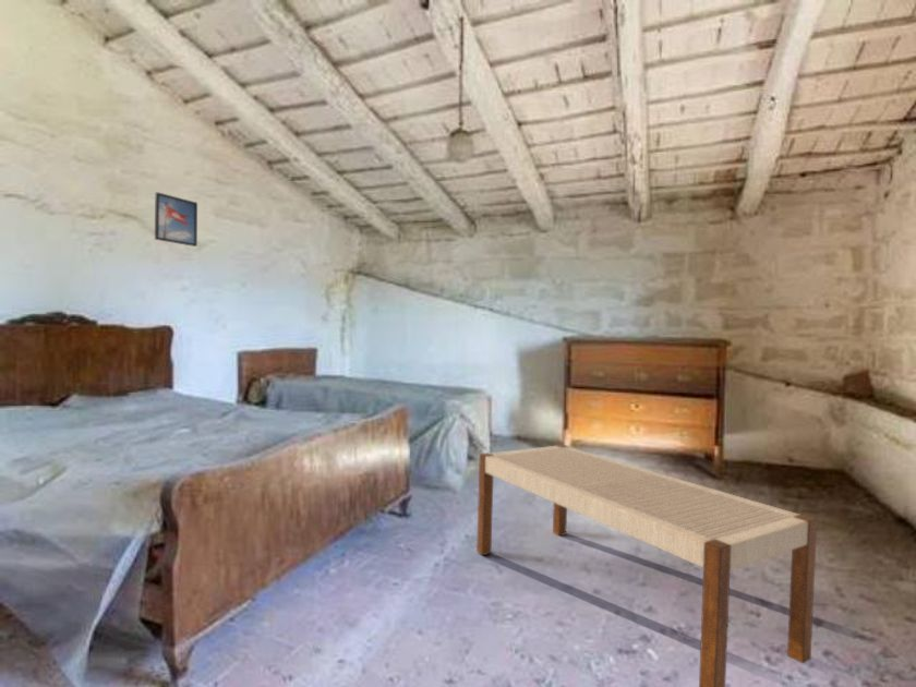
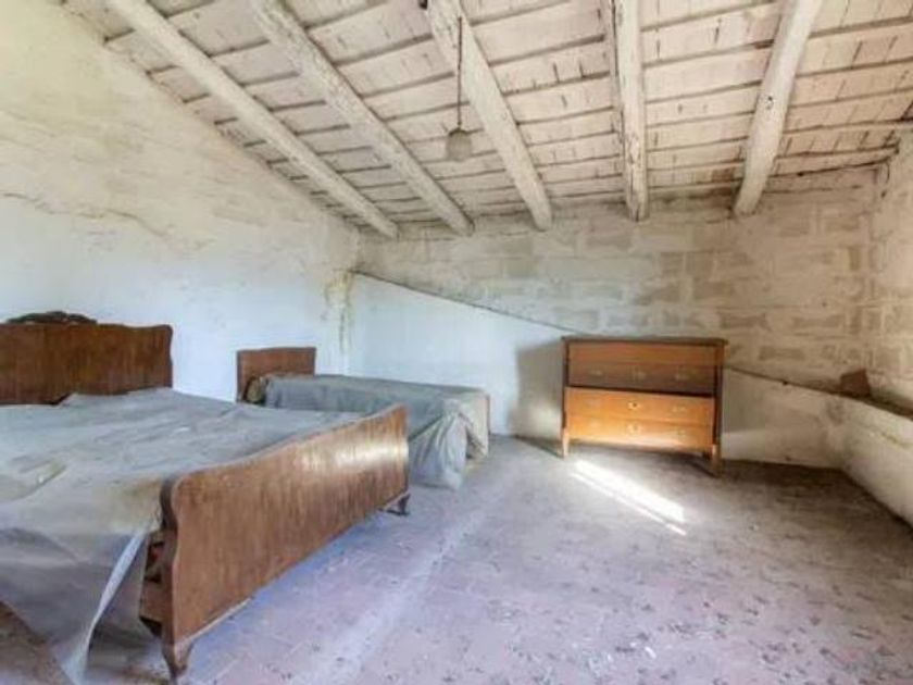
- bench (618, 530)
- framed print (177, 220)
